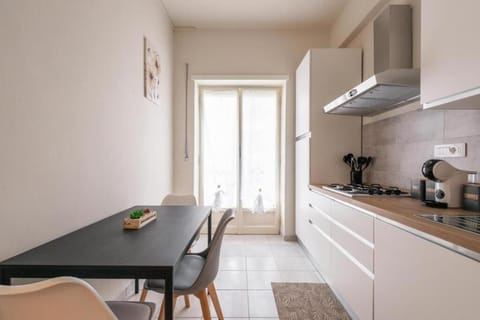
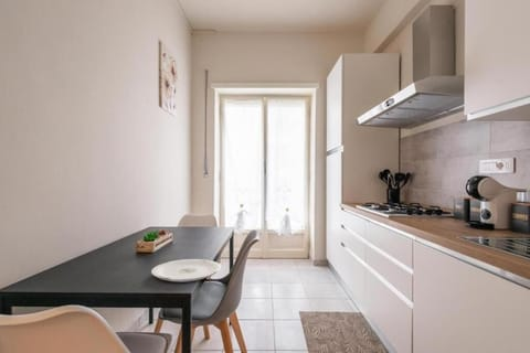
+ plate (187, 270)
